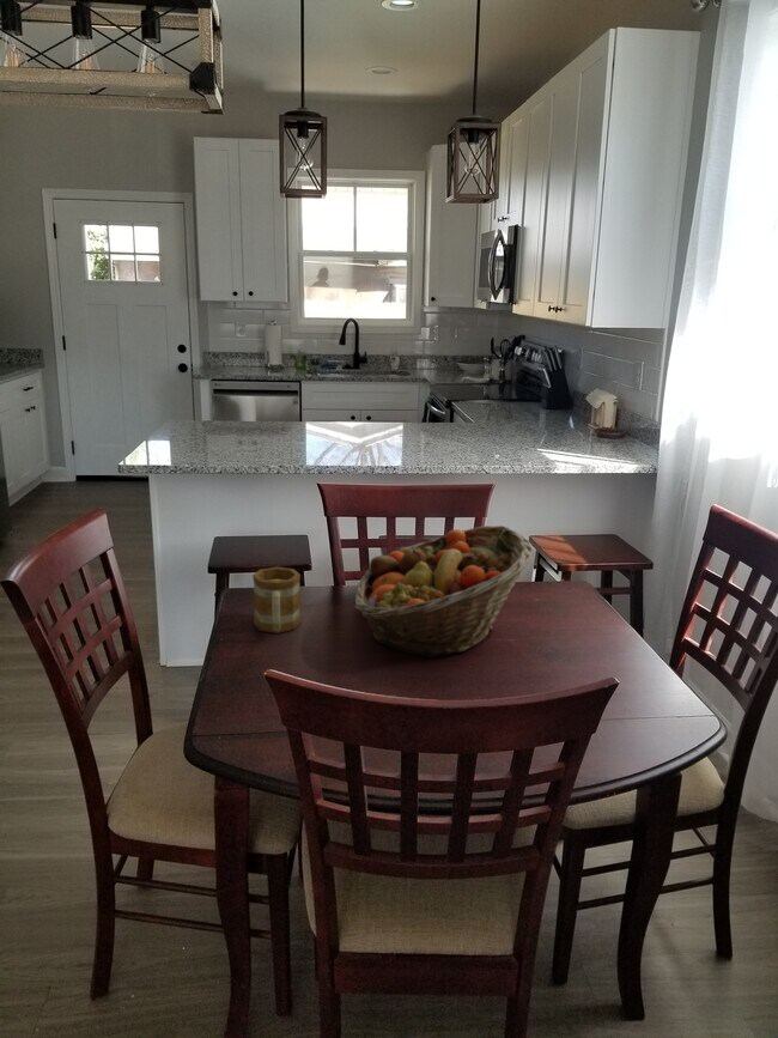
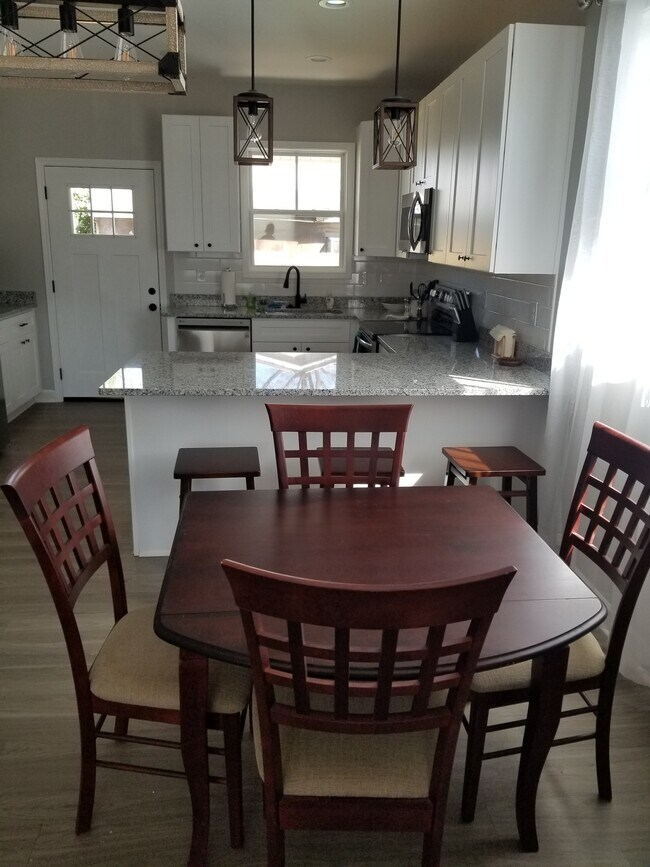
- mug (276, 602)
- fruit basket (442, 583)
